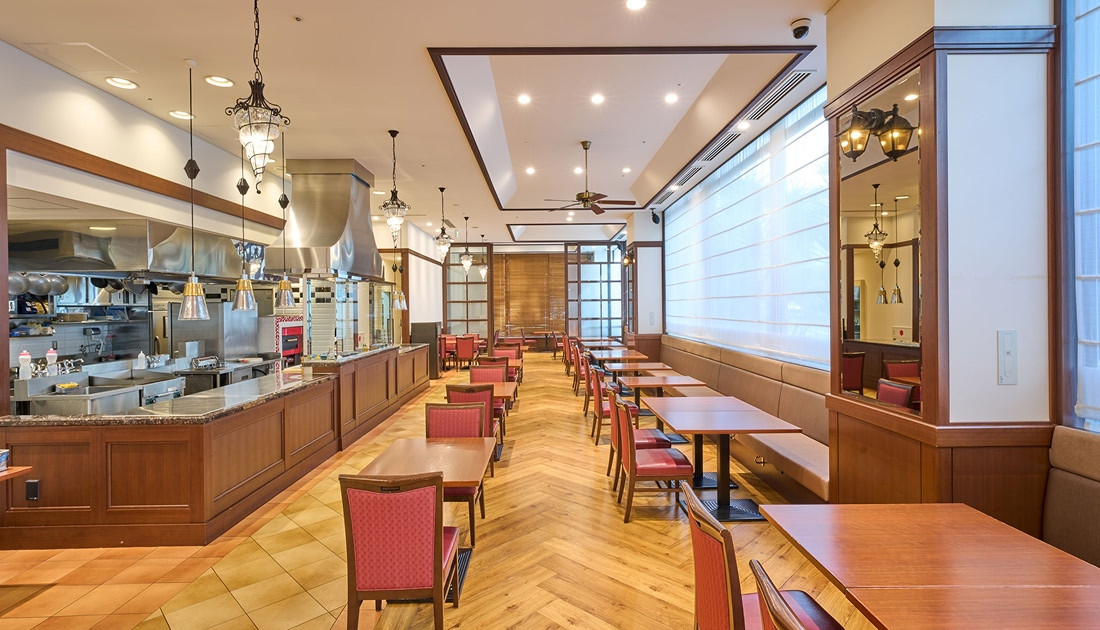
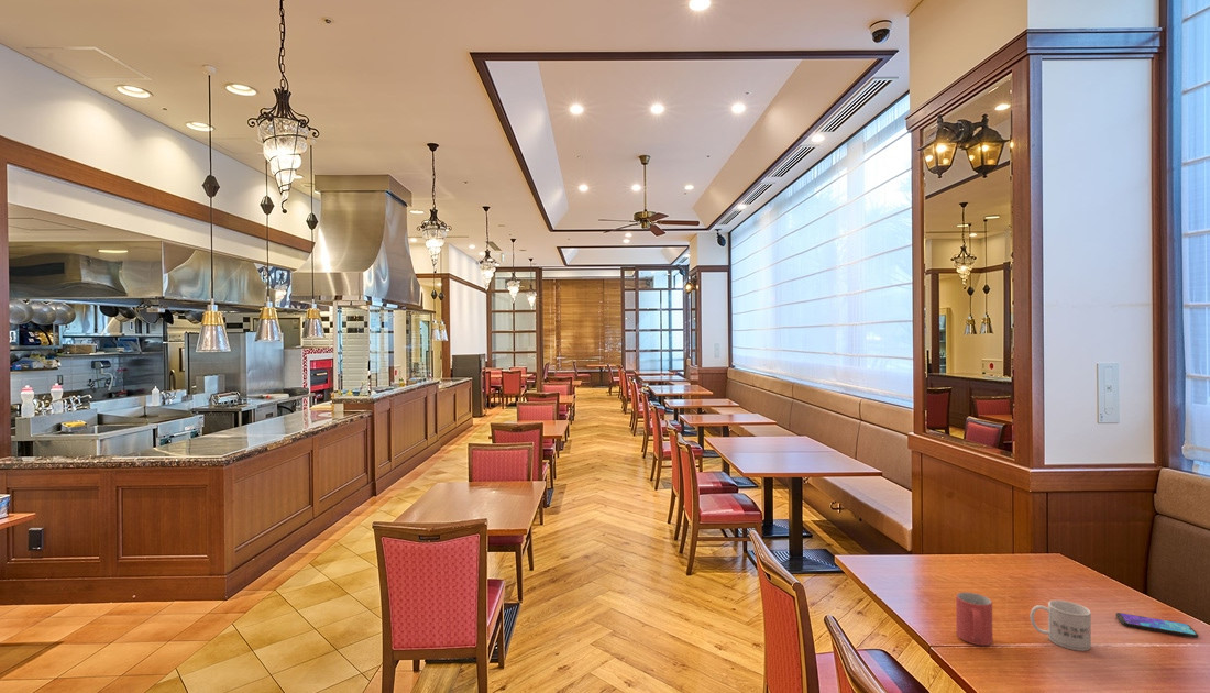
+ smartphone (1155, 625)
+ mug (975, 620)
+ mug (1059, 623)
